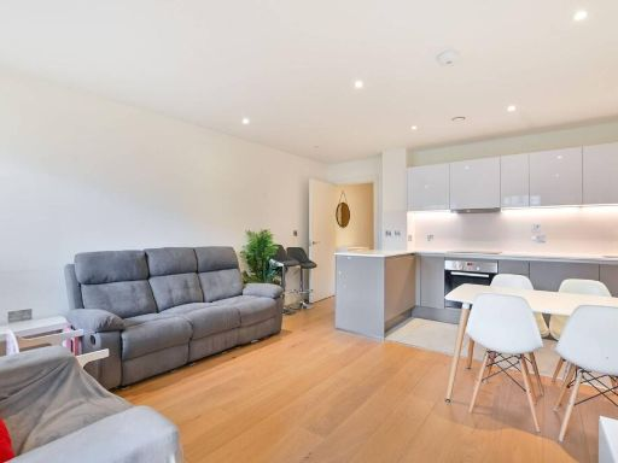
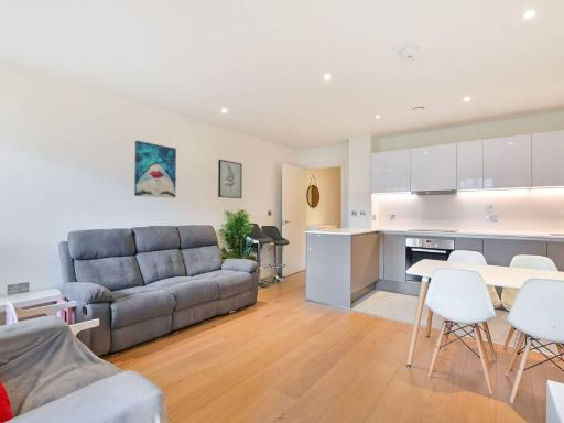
+ wall art (156, 171)
+ wall art (230, 180)
